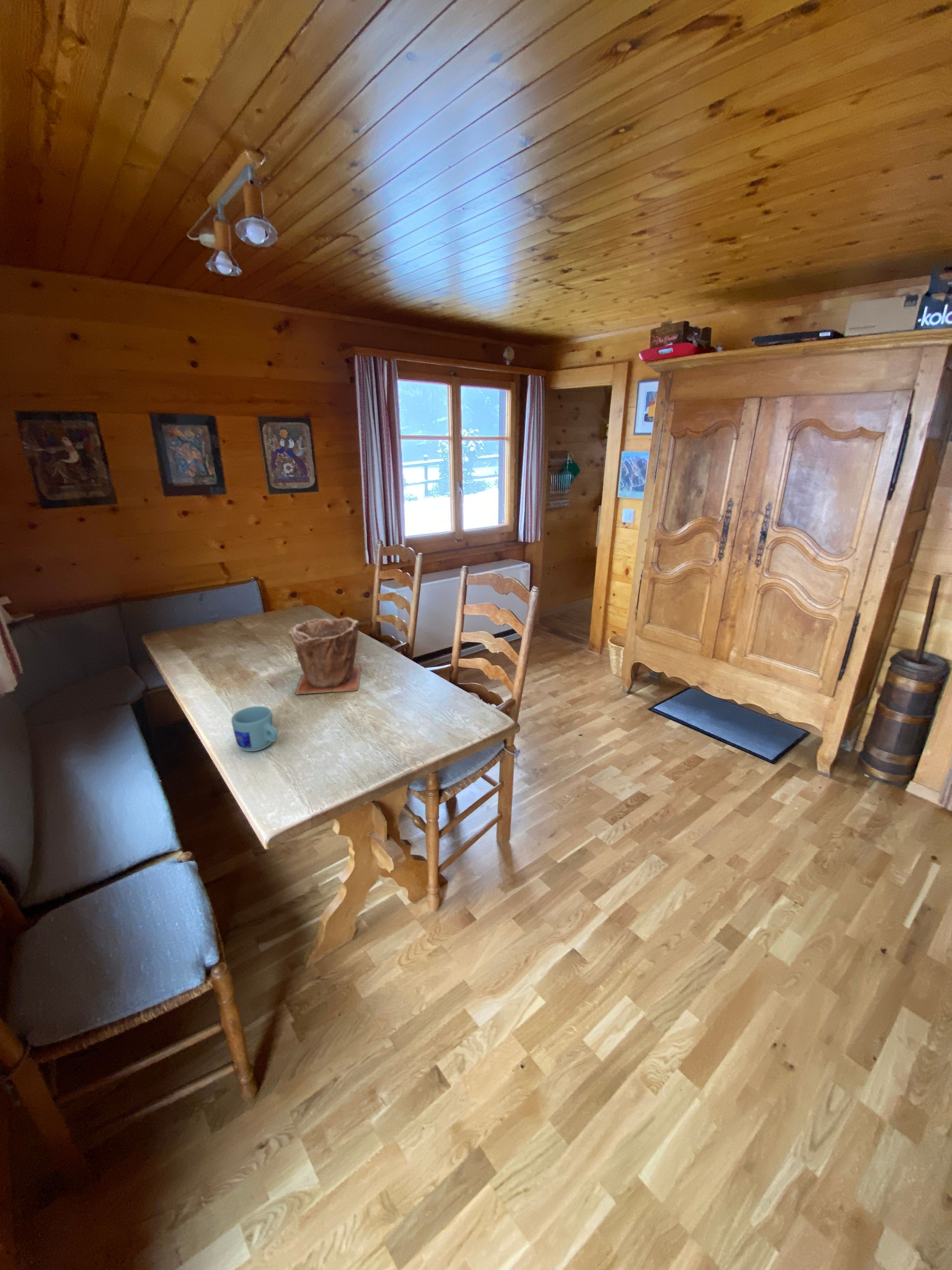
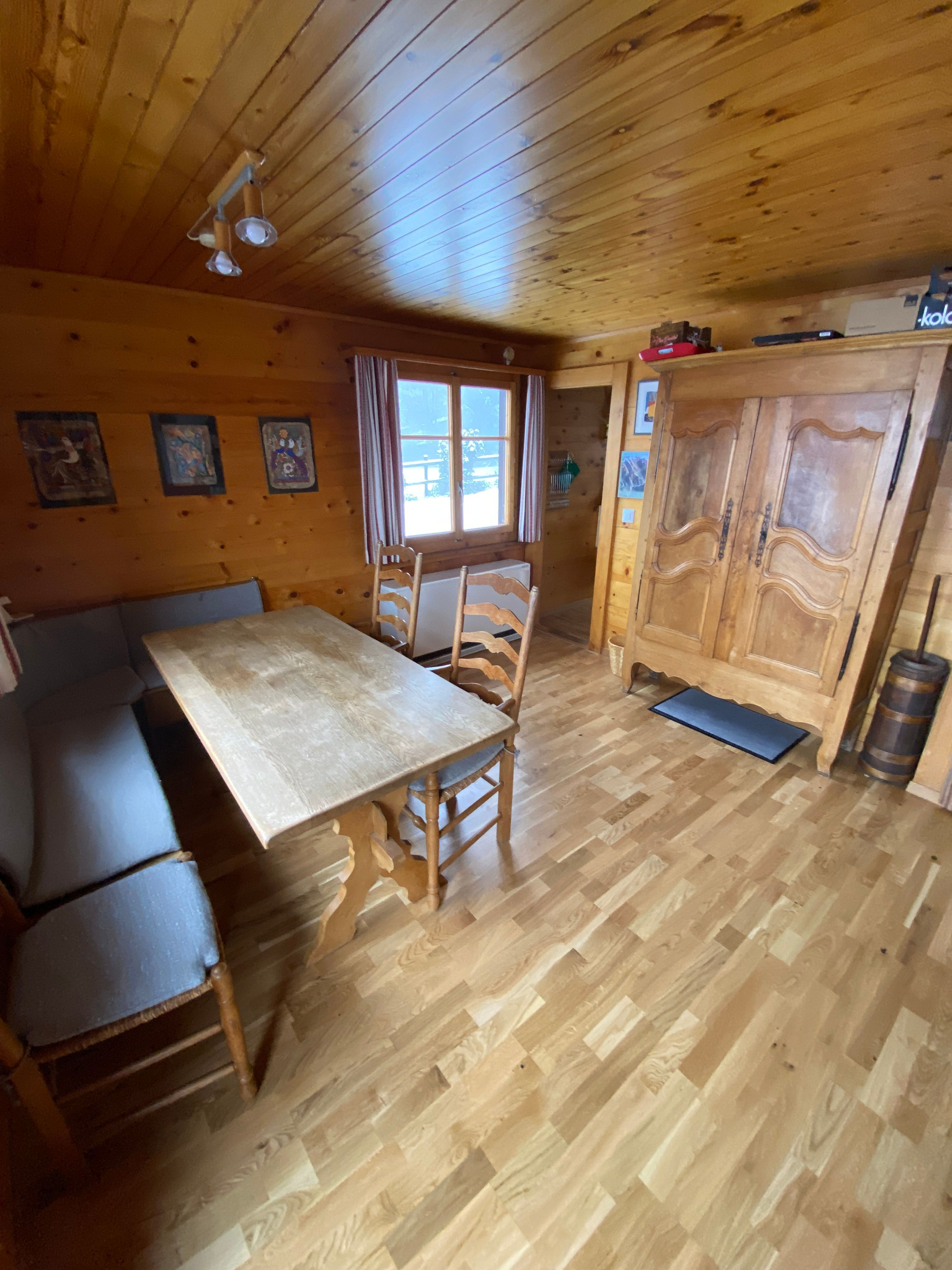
- plant pot (327, 652)
- mug (258, 732)
